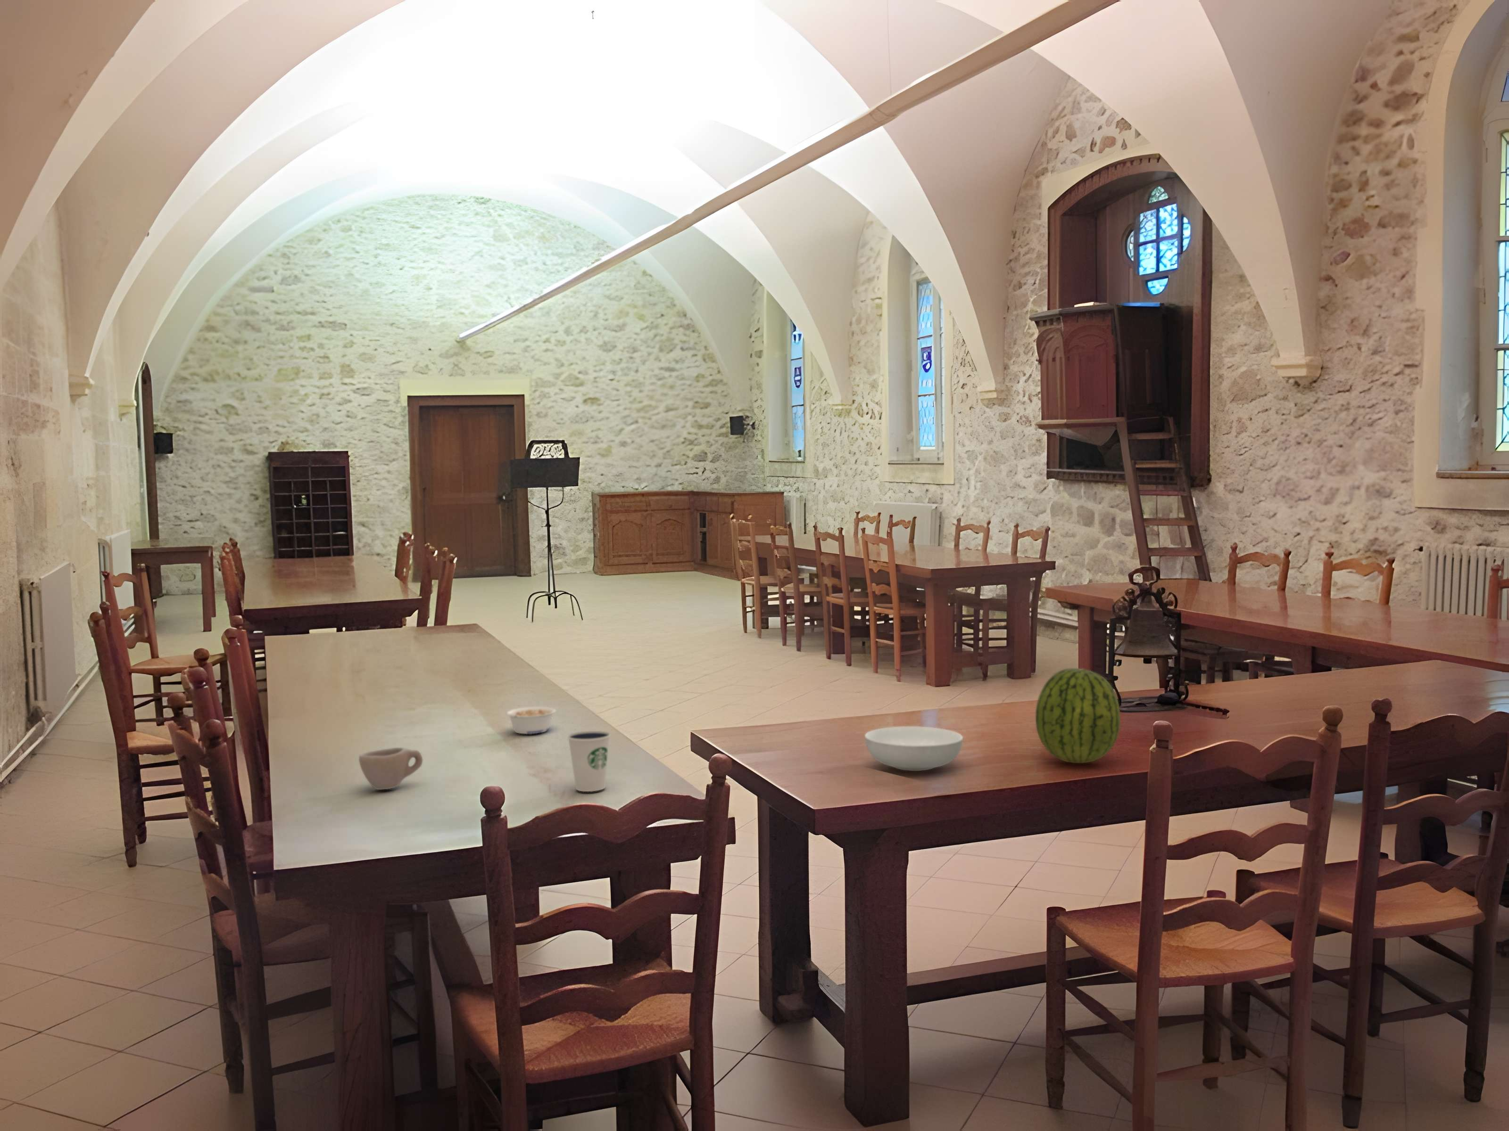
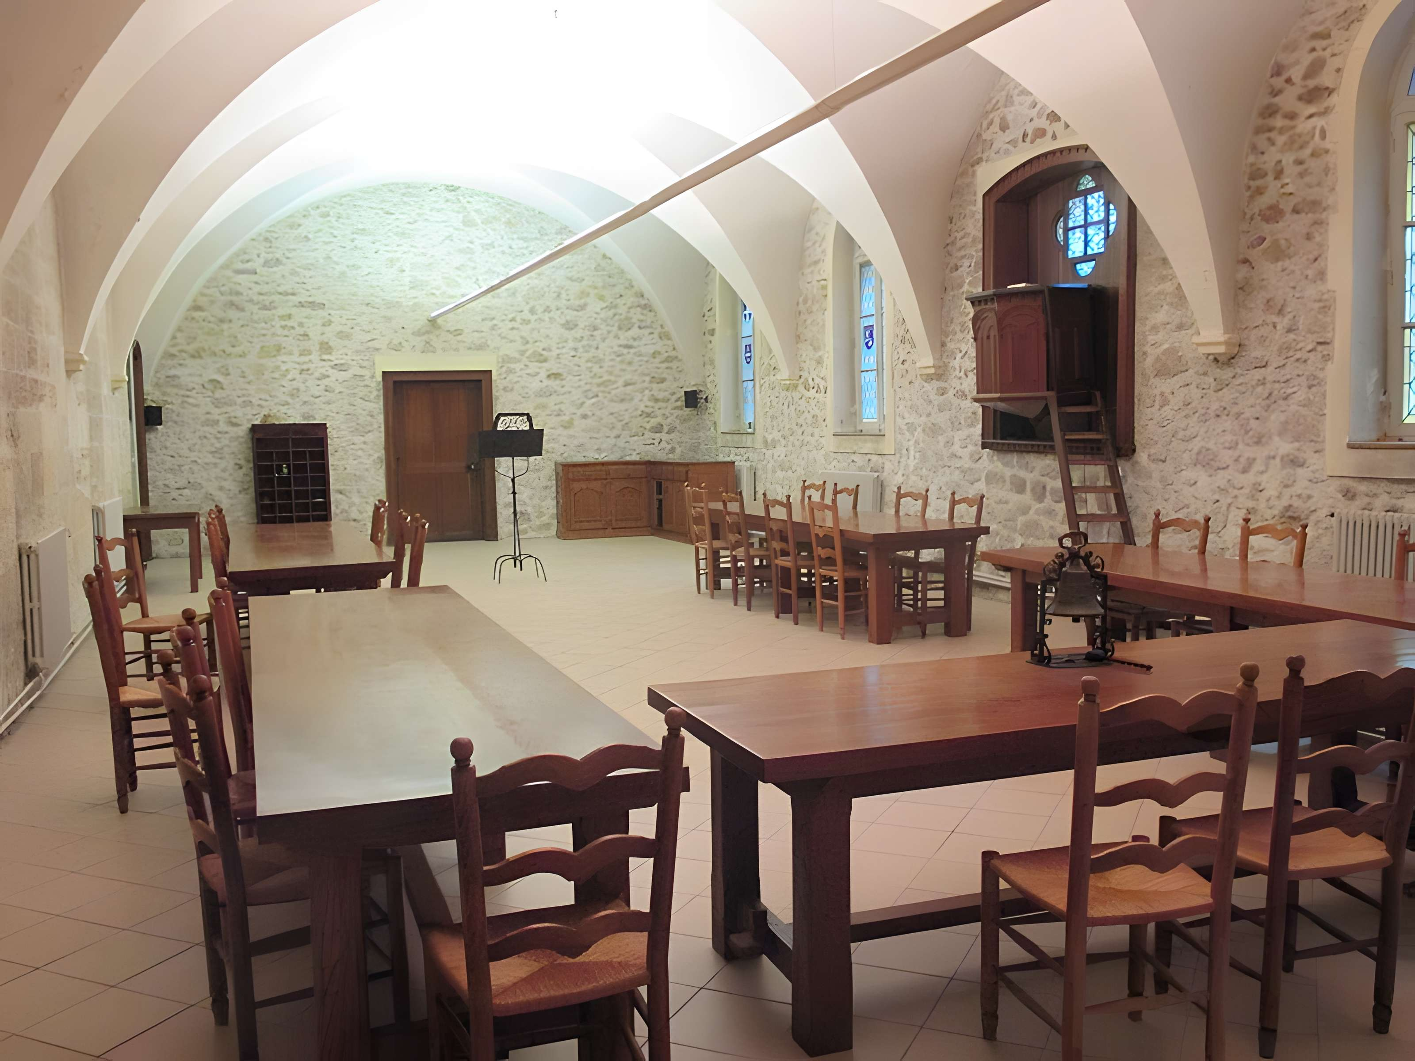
- fruit (1076, 715)
- dixie cup (589, 762)
- serving bowl (914, 751)
- cup (391, 769)
- legume (531, 719)
